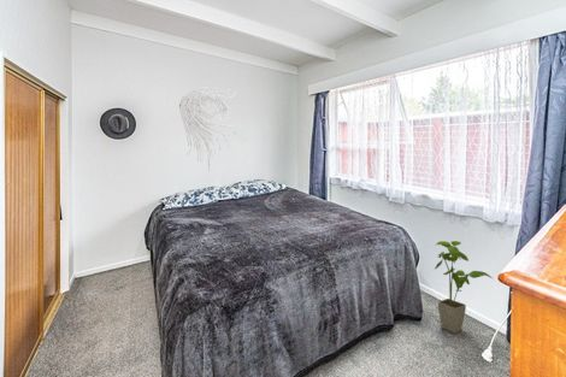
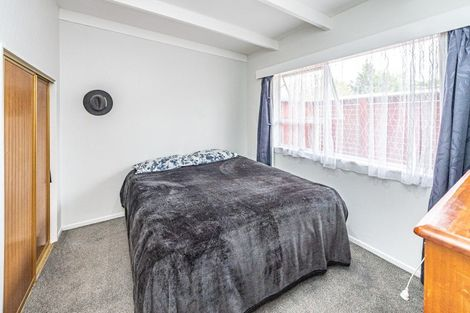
- house plant (456, 287)
- wall sculpture (210, 126)
